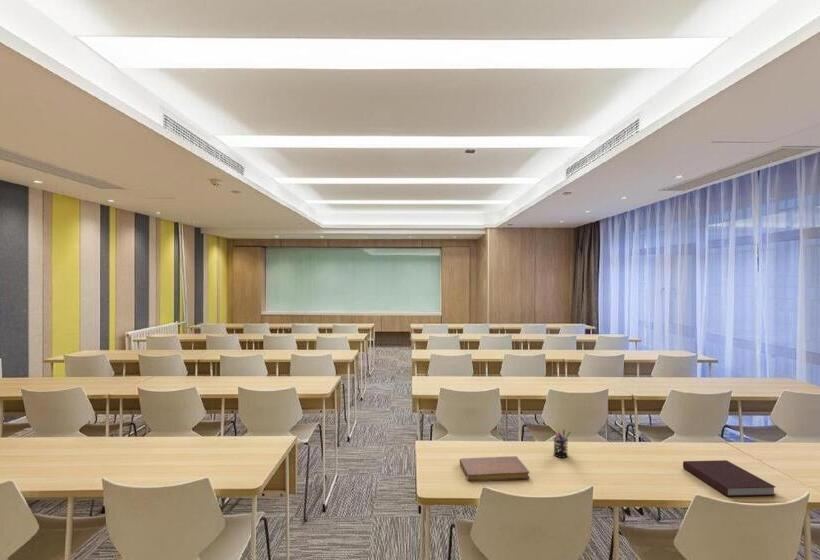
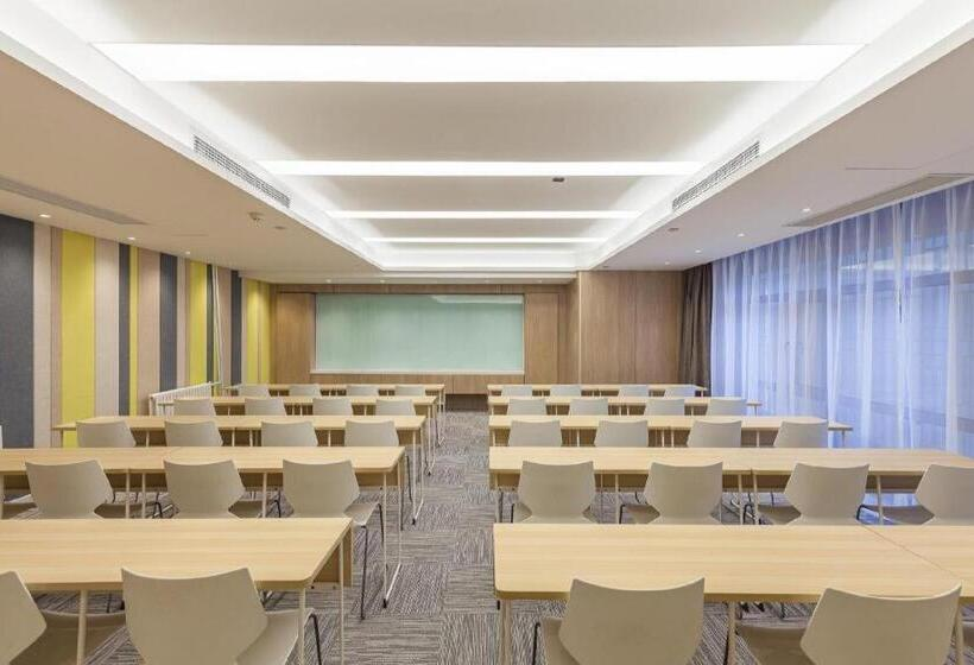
- notebook (726, 477)
- notebook (493, 467)
- pen holder (562, 441)
